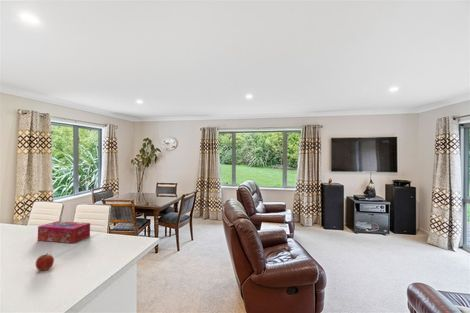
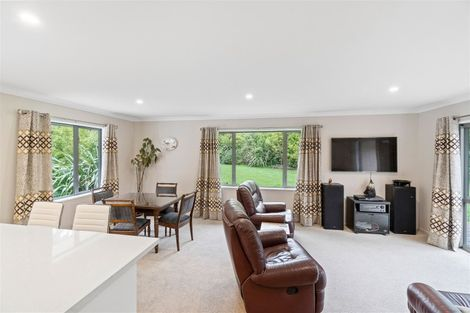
- tissue box (64, 231)
- fruit (44, 261)
